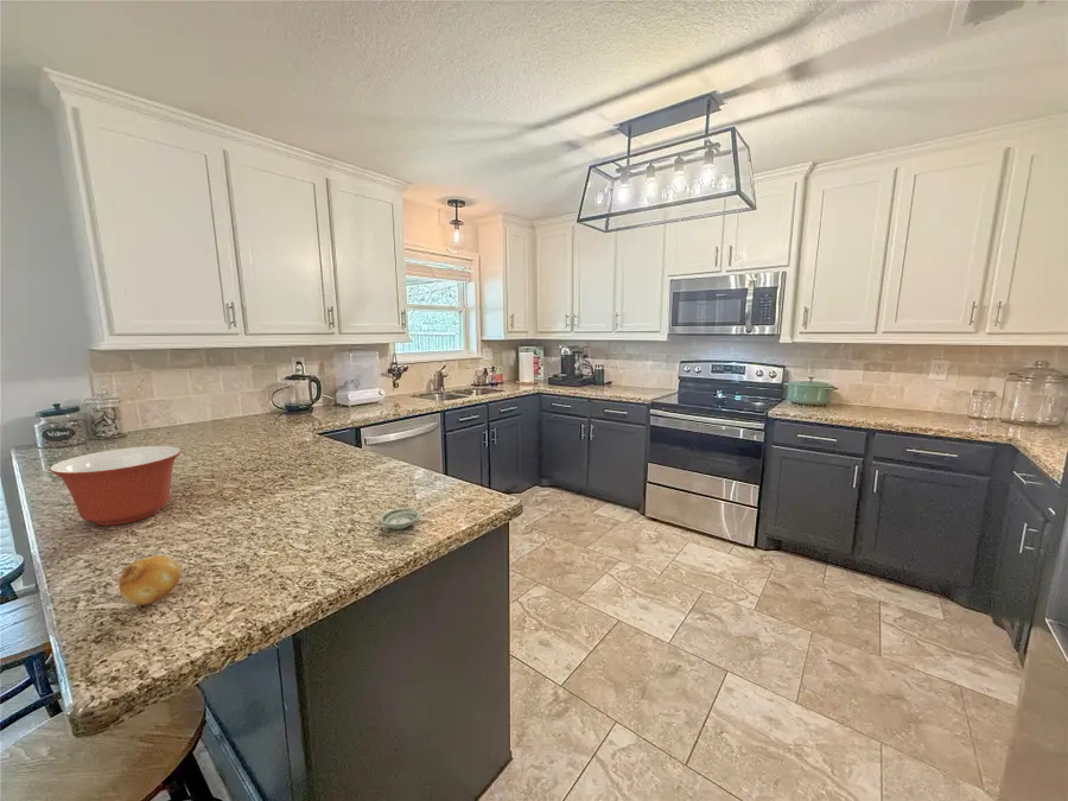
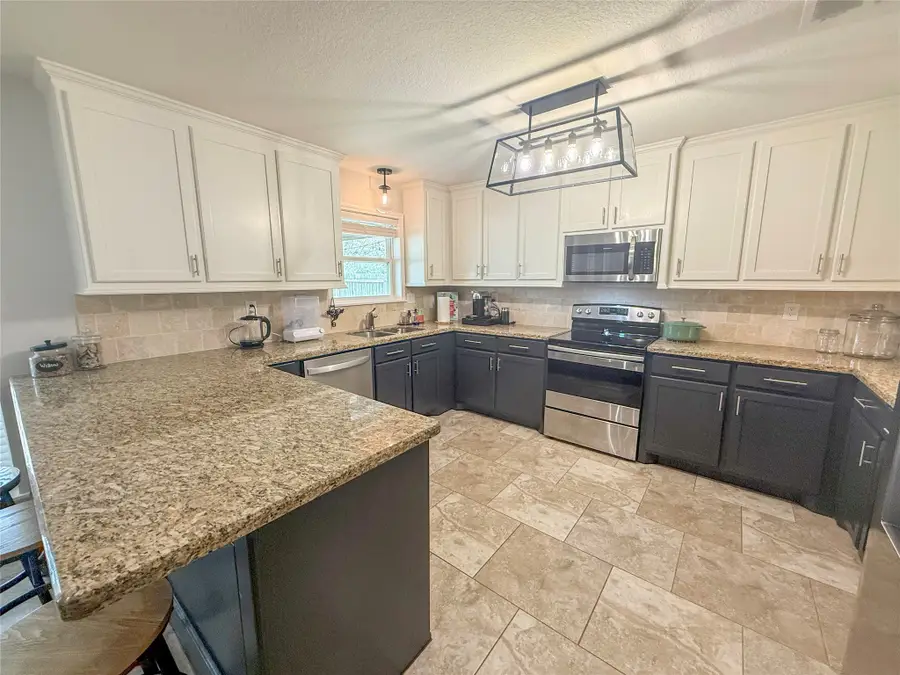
- fruit (150, 579)
- saucer (400, 520)
- mixing bowl (123, 487)
